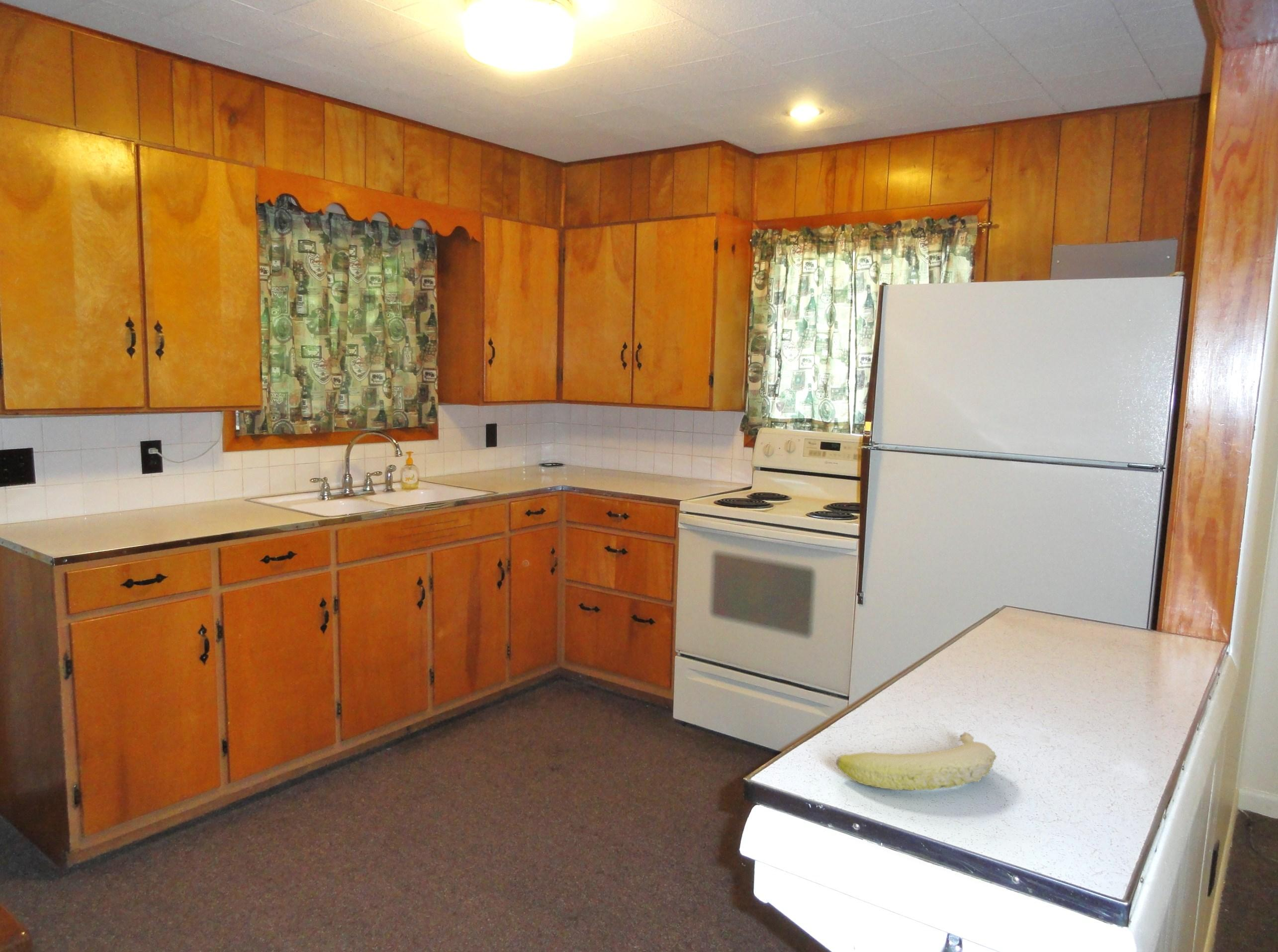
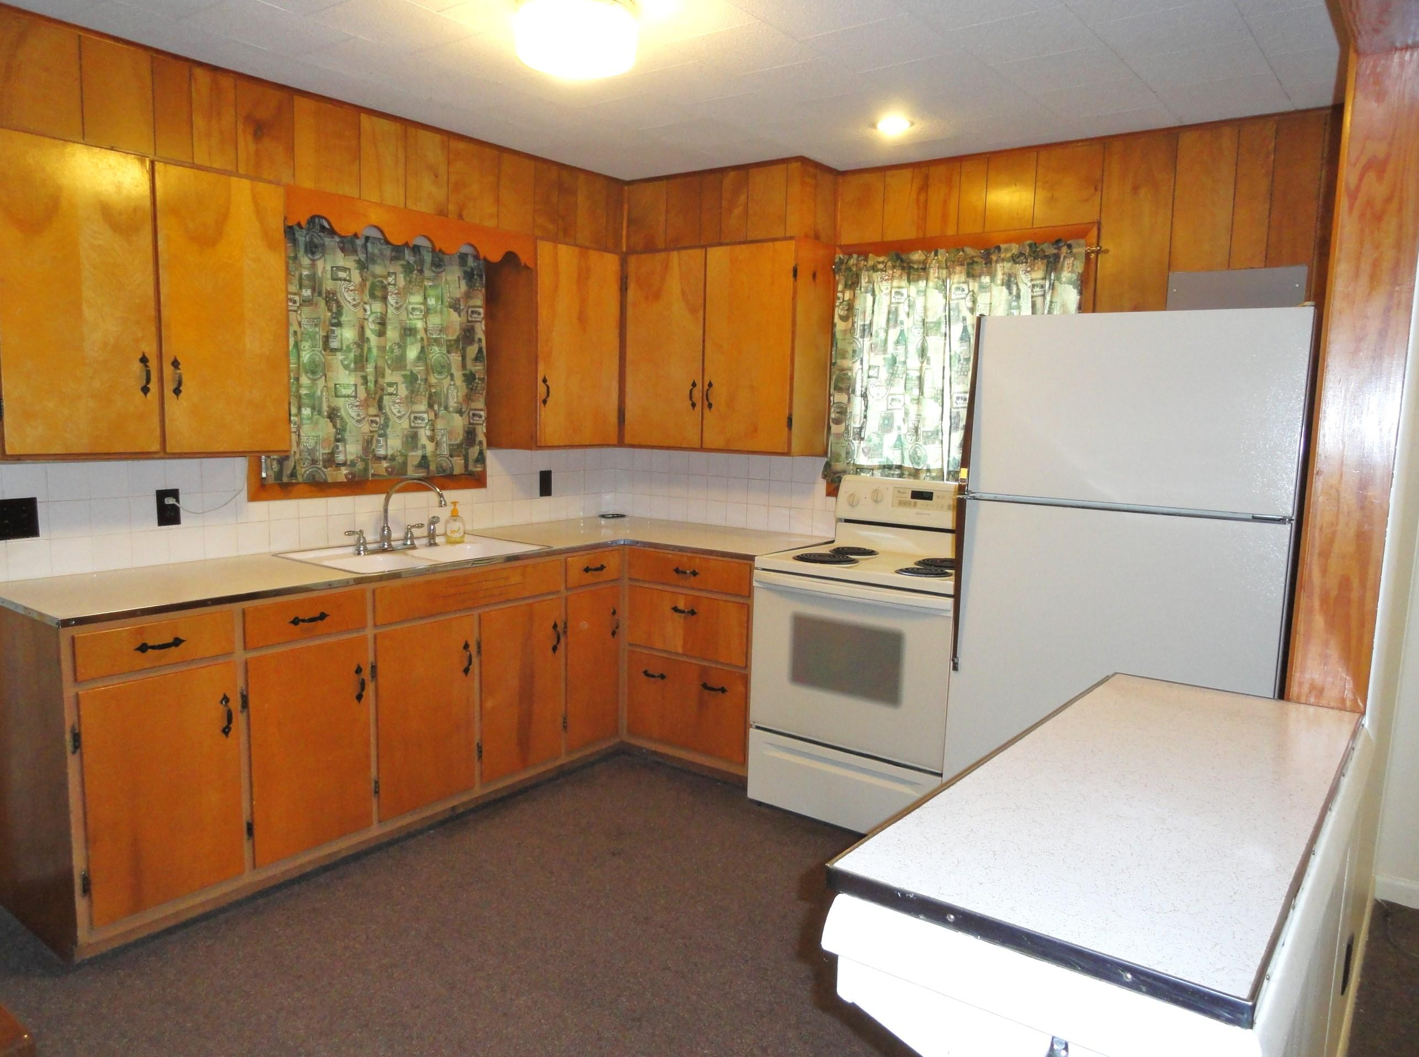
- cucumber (931, 754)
